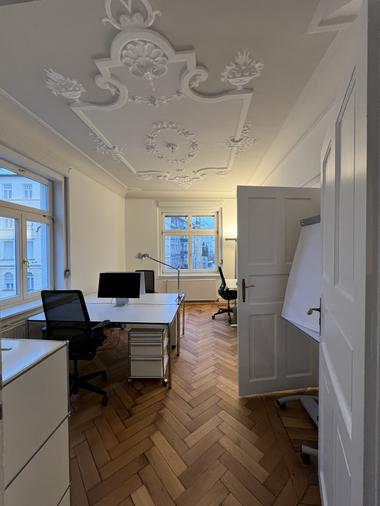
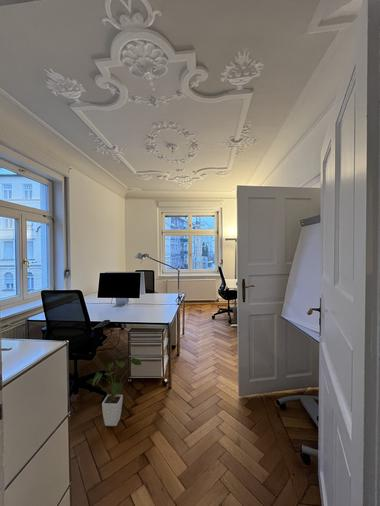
+ house plant (117, 392)
